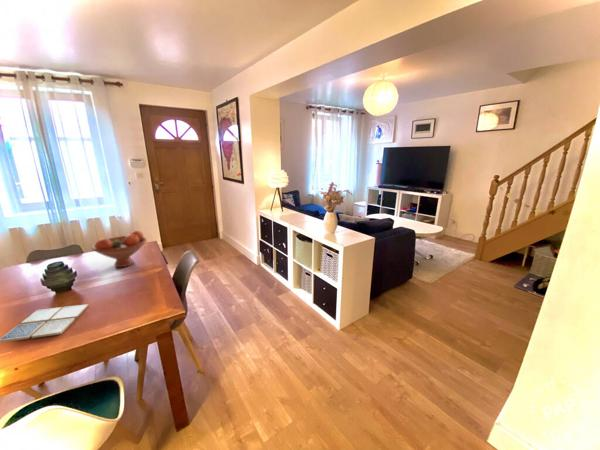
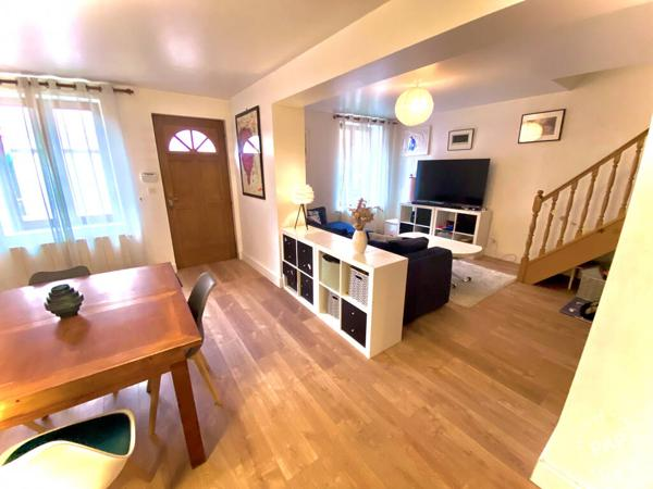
- fruit bowl (121, 249)
- drink coaster (48, 321)
